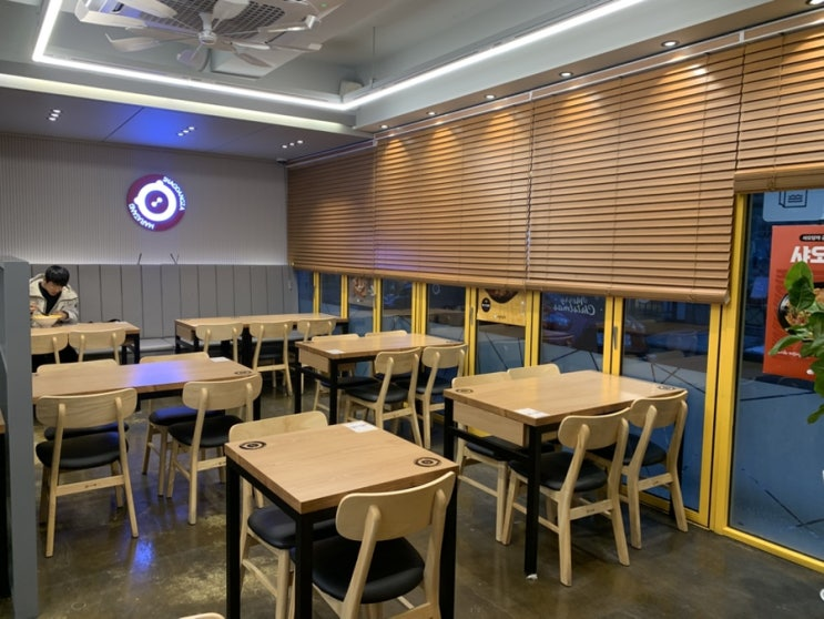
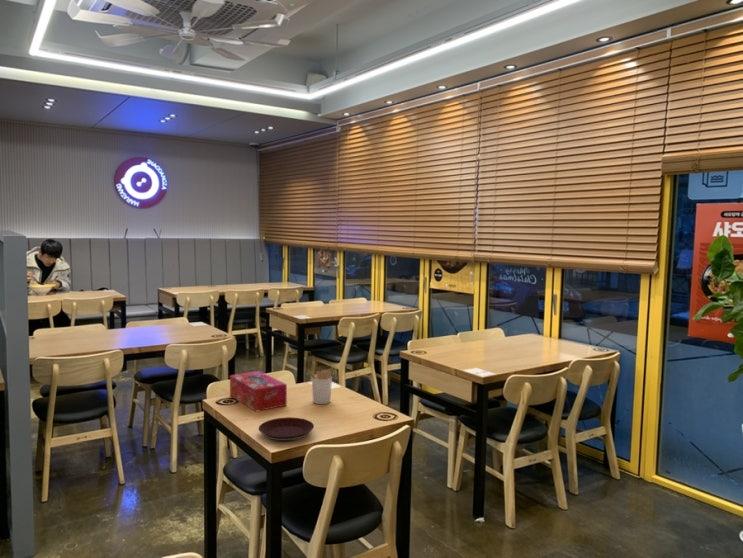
+ utensil holder (322, 384)
+ tissue box (257, 390)
+ plate (286, 430)
